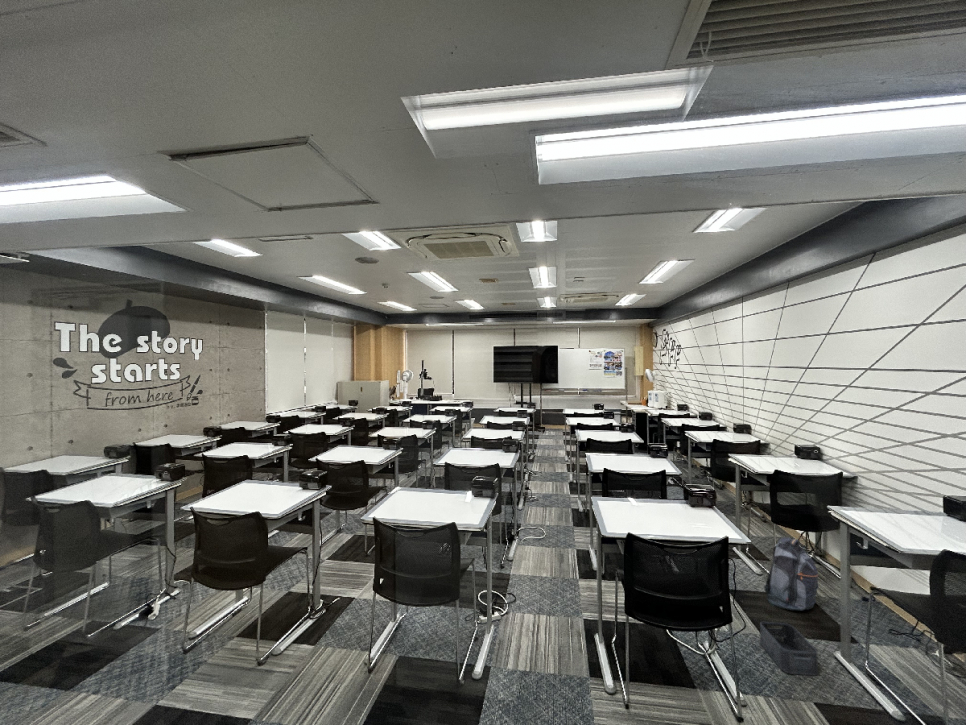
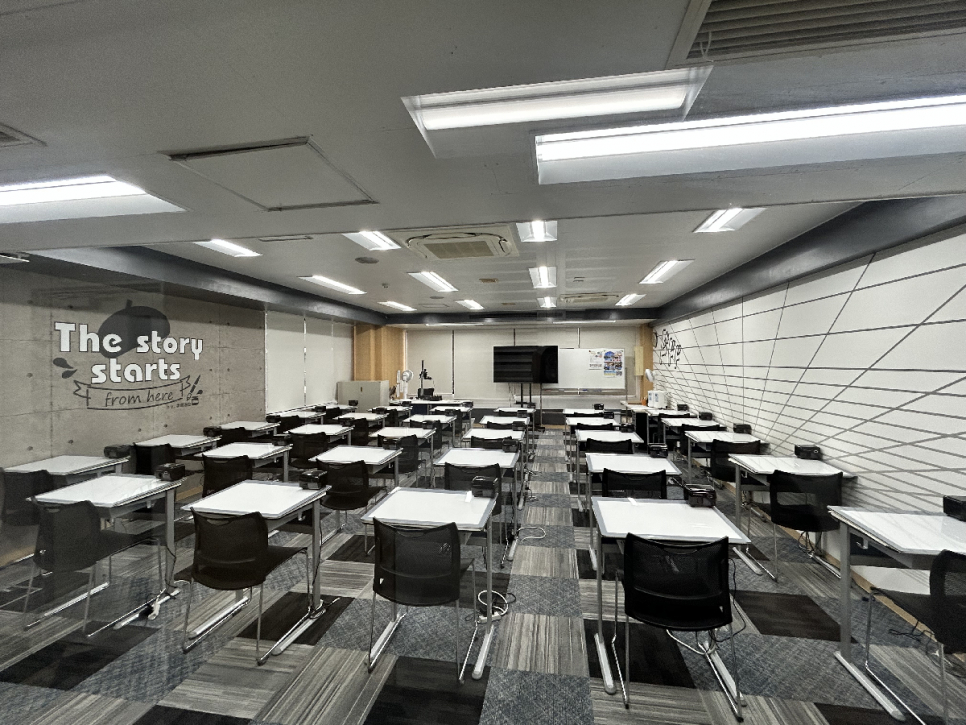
- storage bin (787, 647)
- backpack (788, 569)
